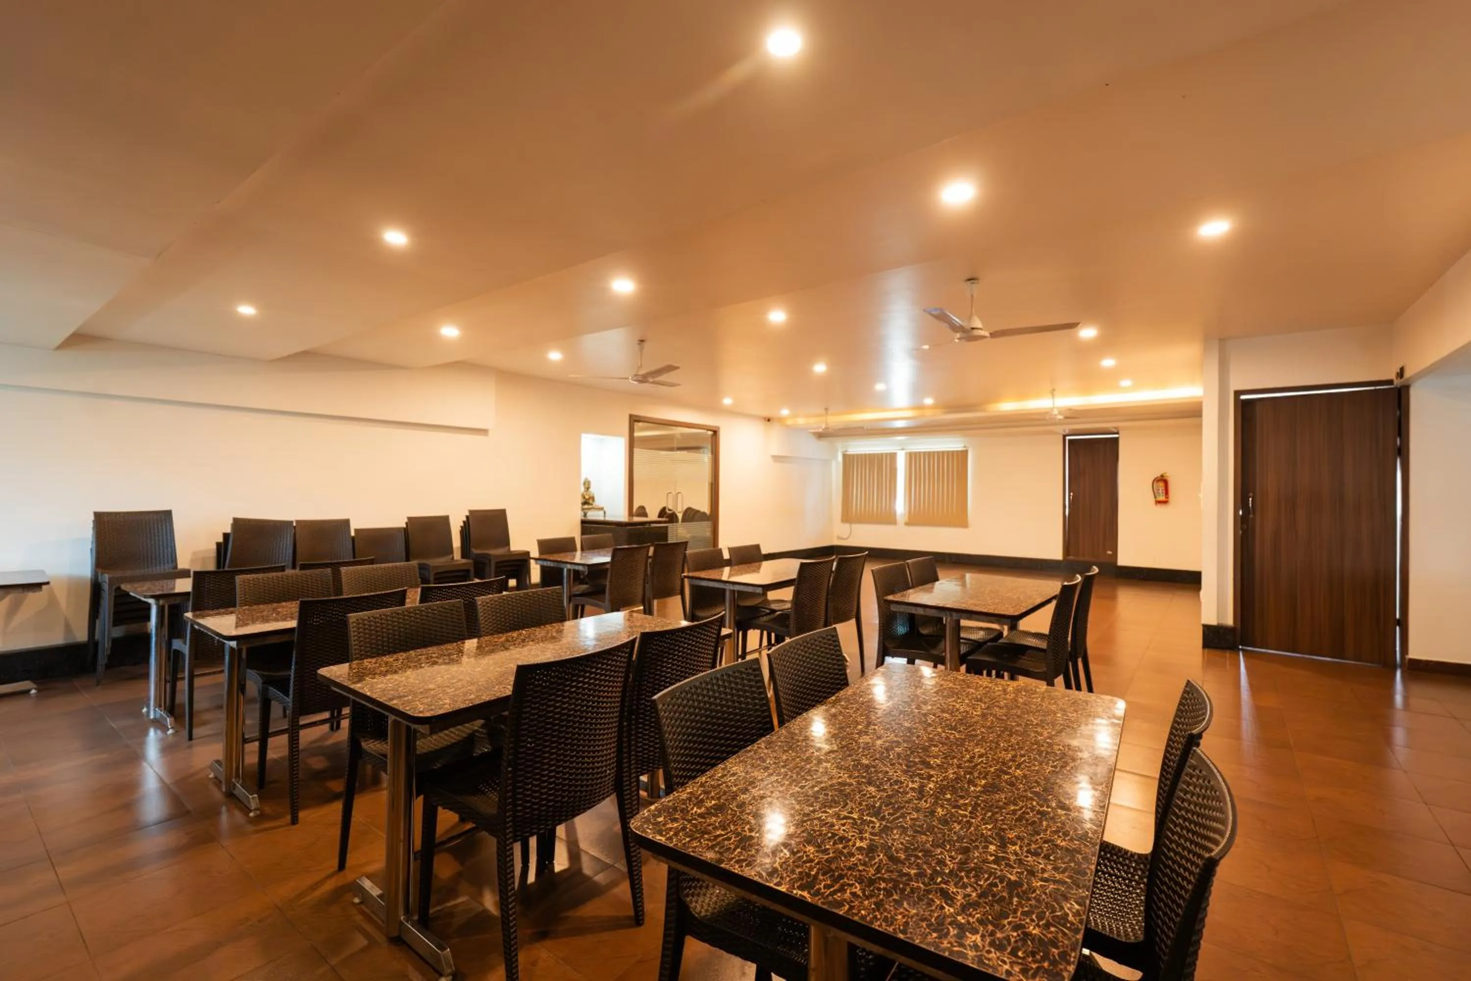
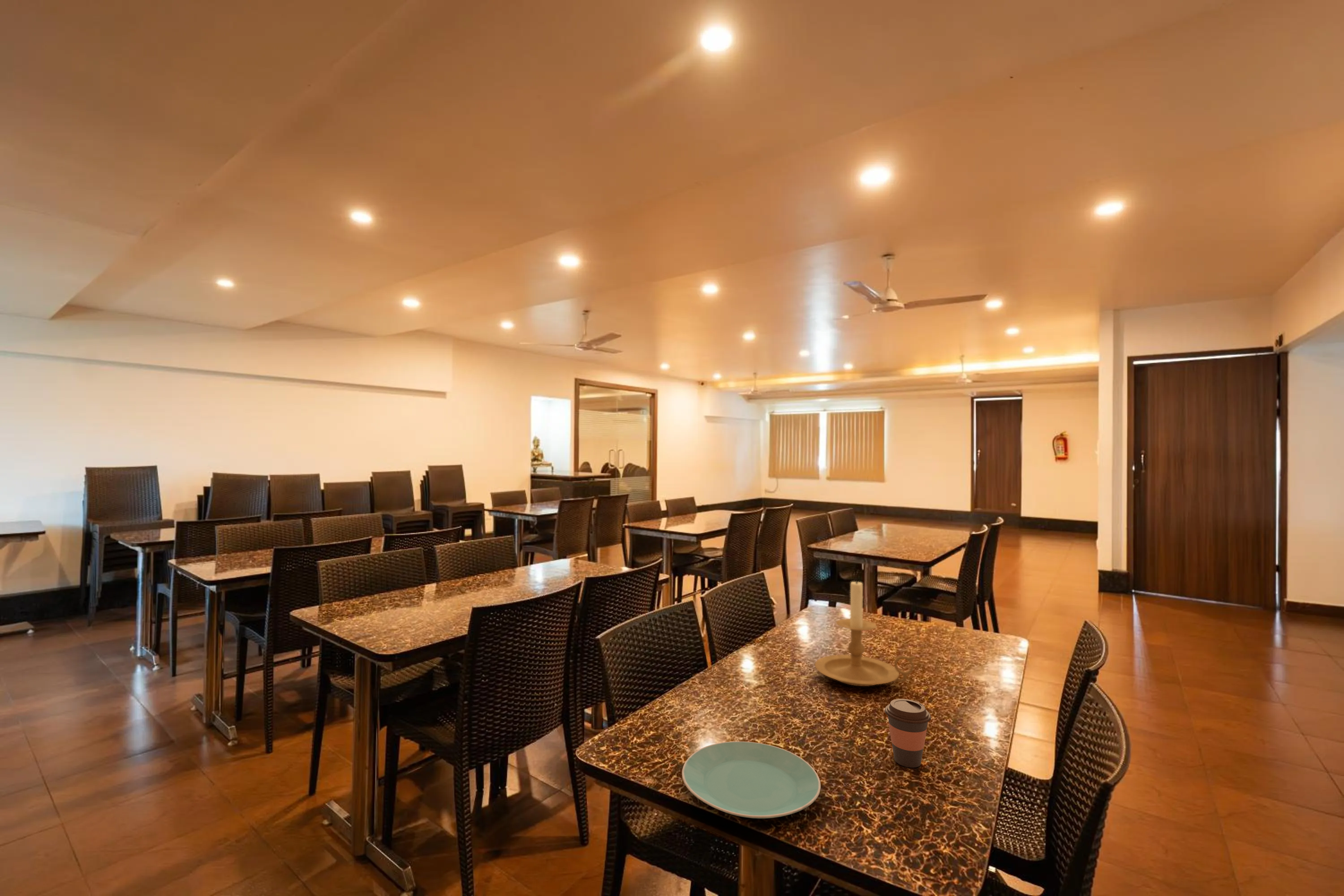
+ plate (750, 782)
+ candle holder (857, 628)
+ coffee cup (907, 733)
